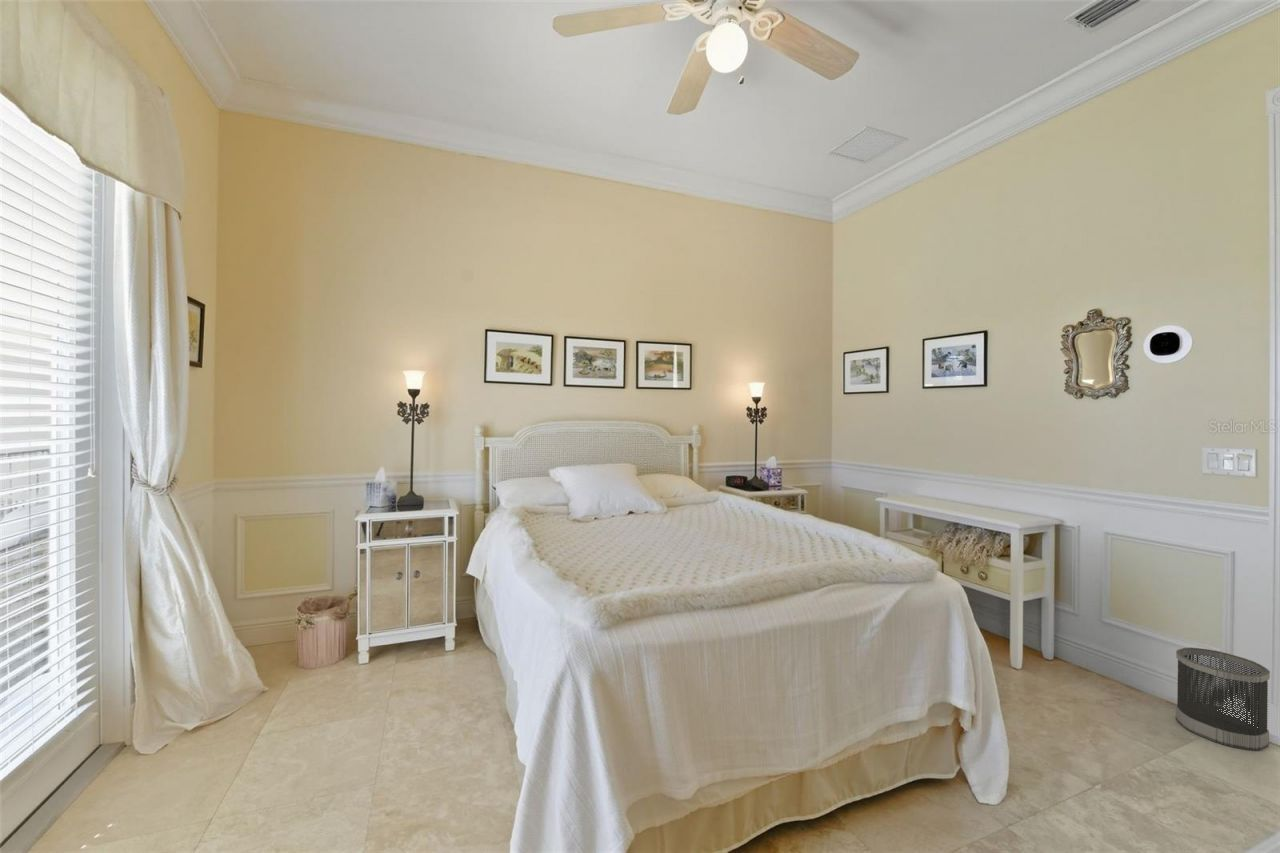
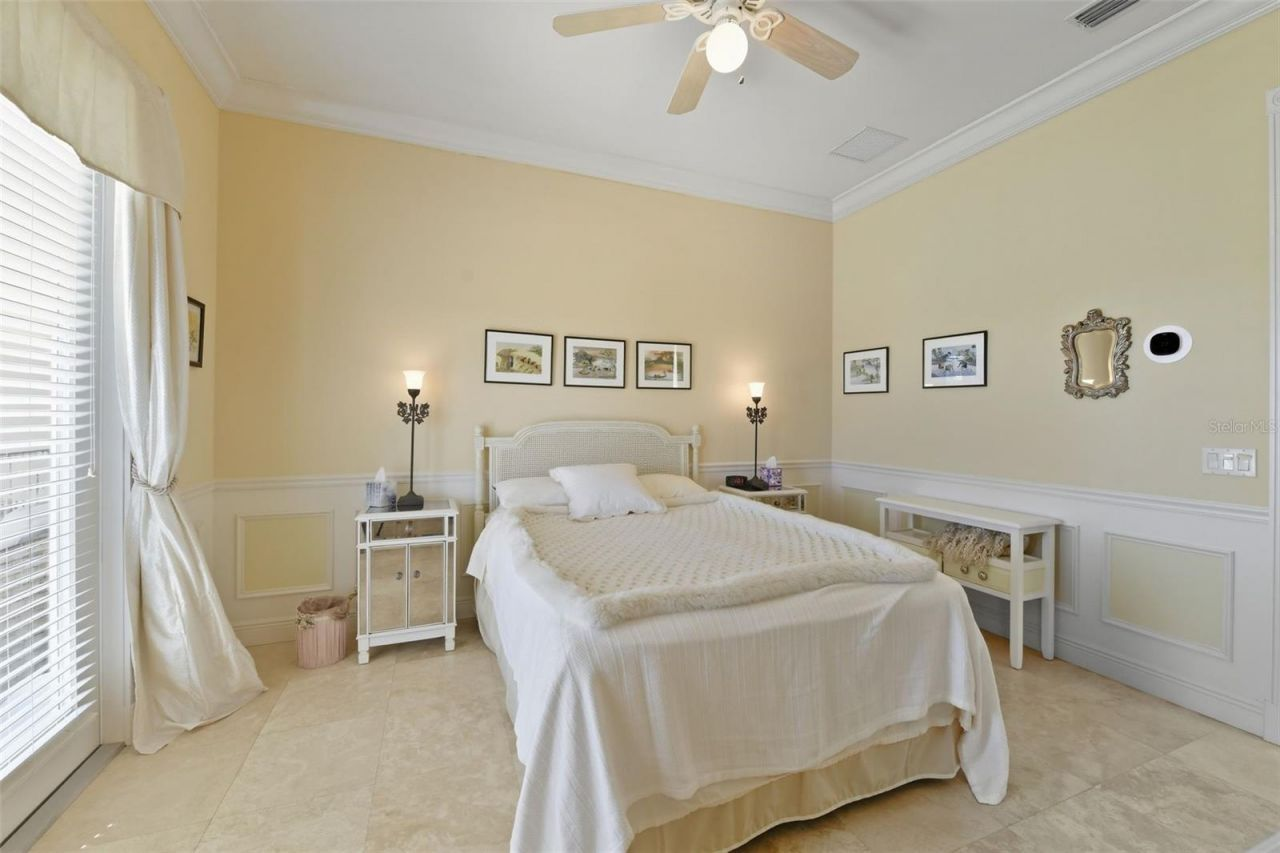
- wastebasket (1220, 695)
